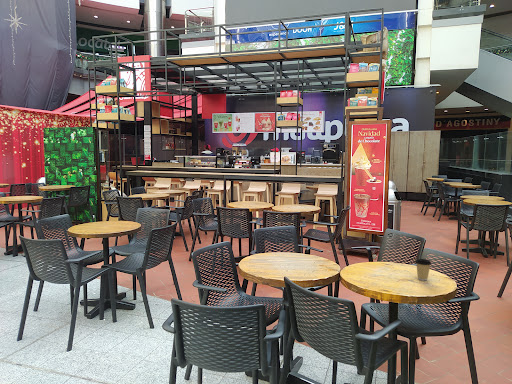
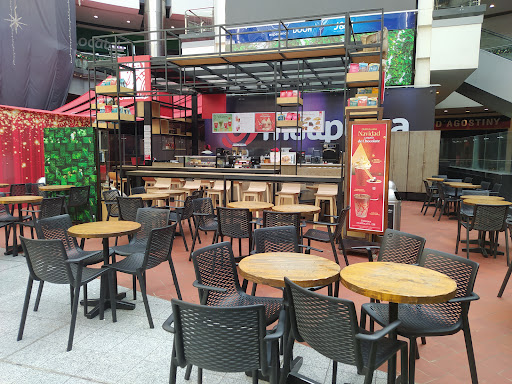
- coffee cup (423, 269)
